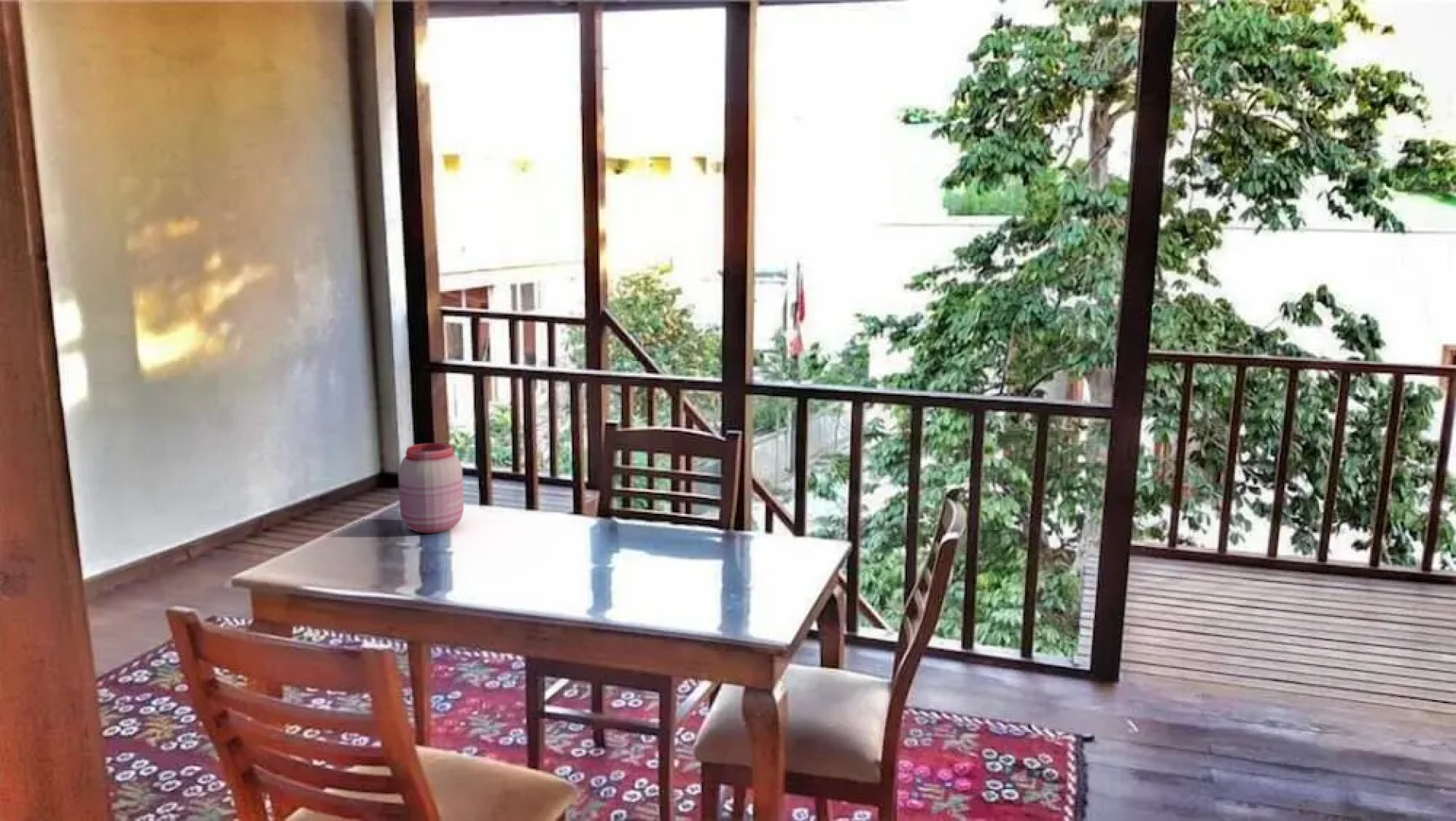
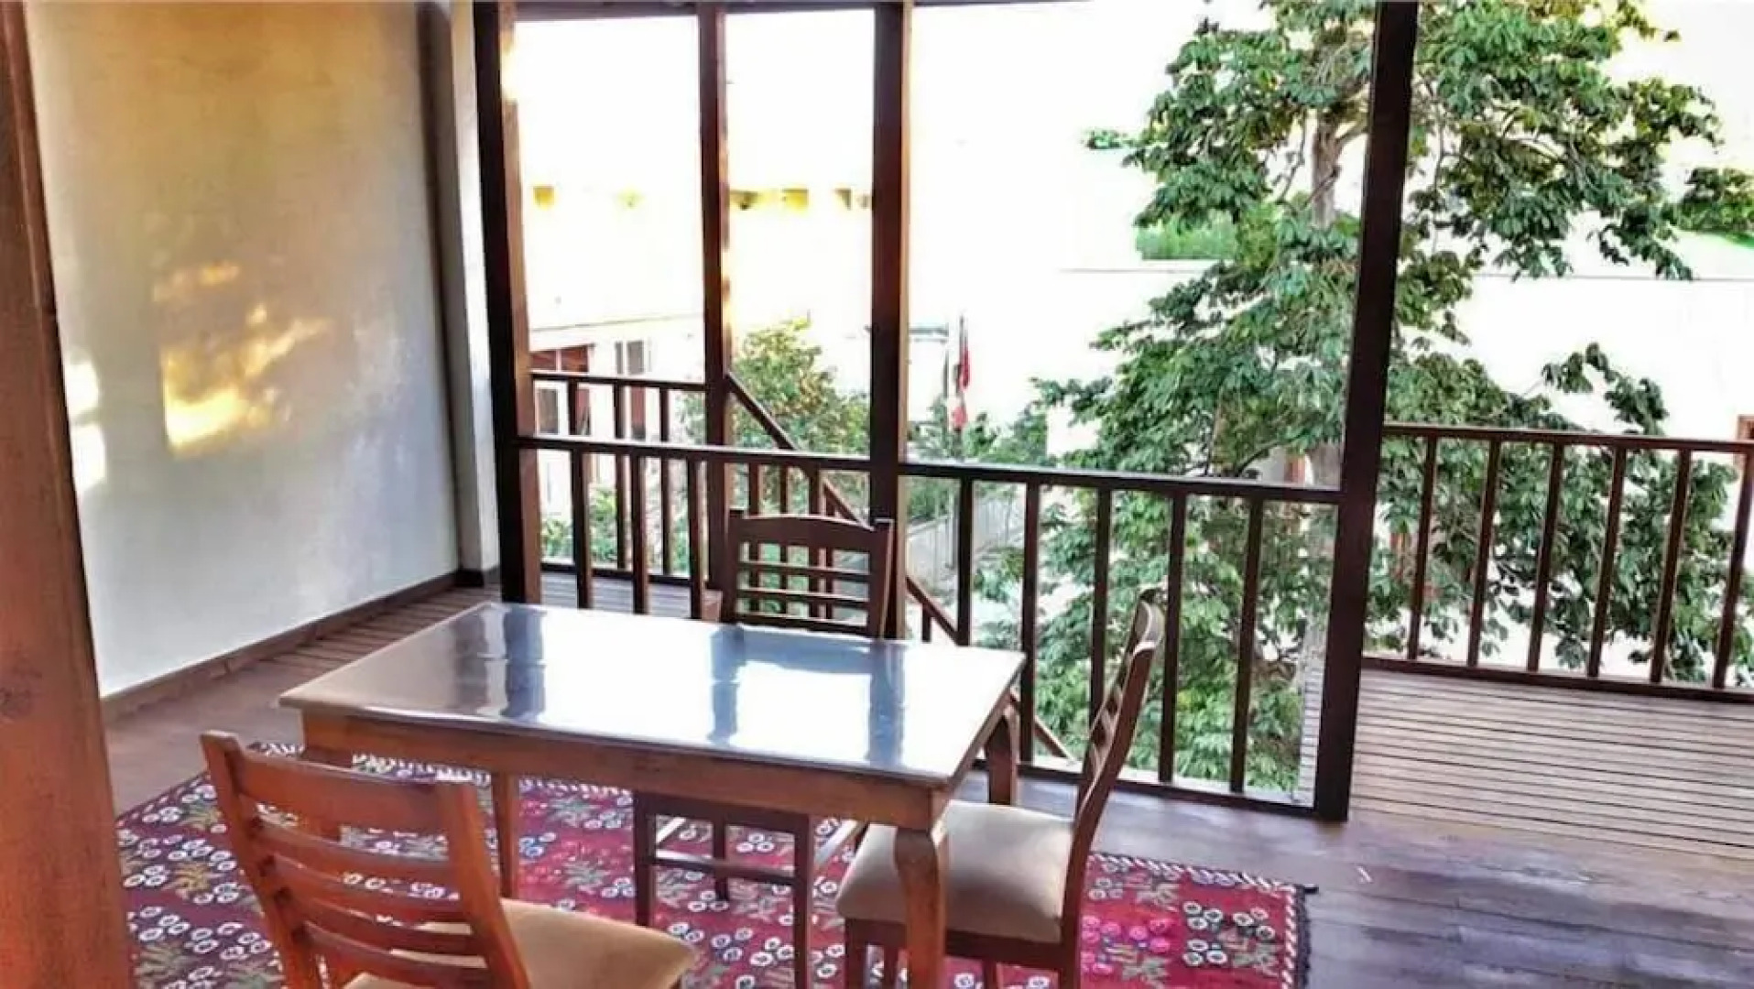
- jar (431, 487)
